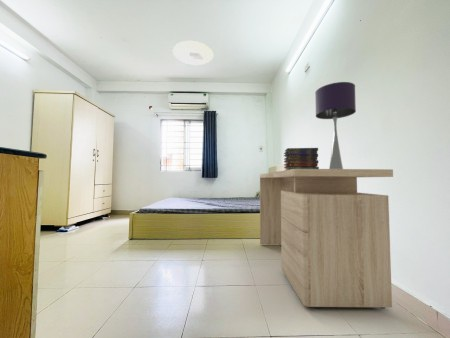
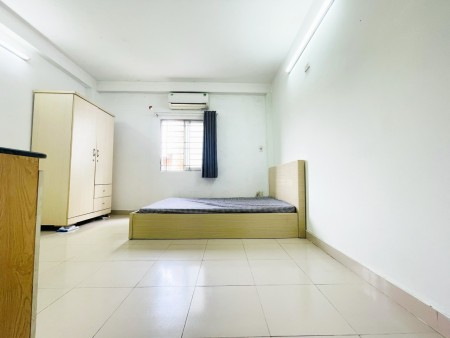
- table lamp (335, 129)
- book stack (300, 161)
- desk (304, 218)
- ceiling light (193, 52)
